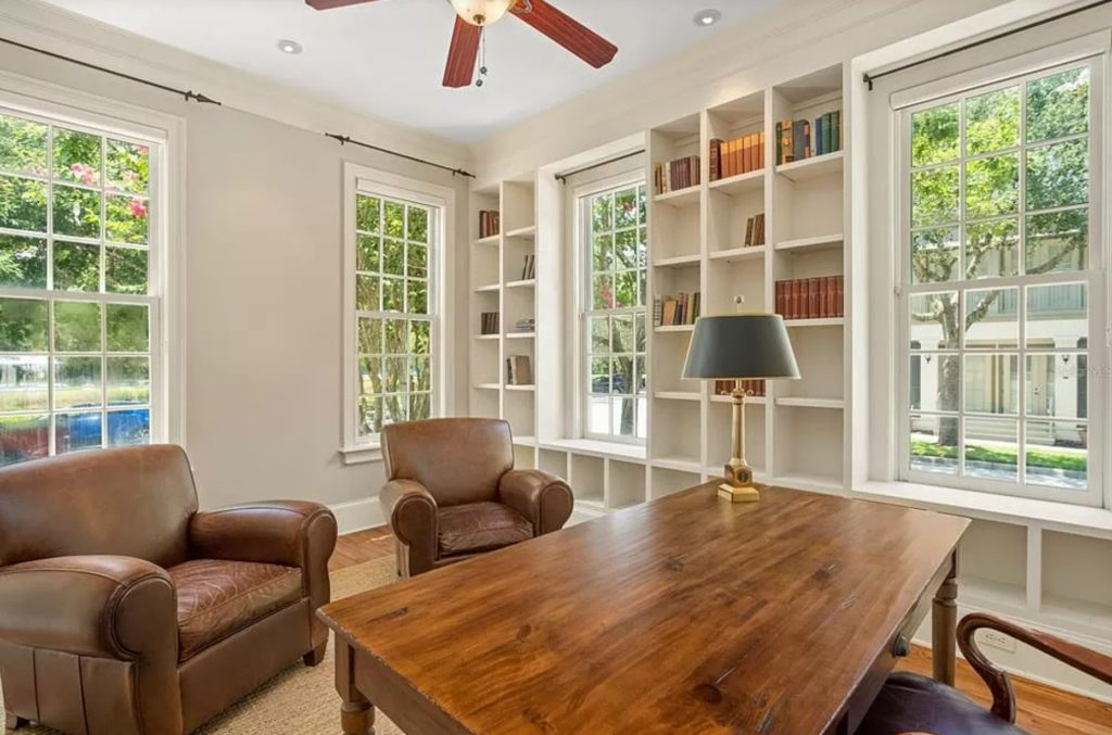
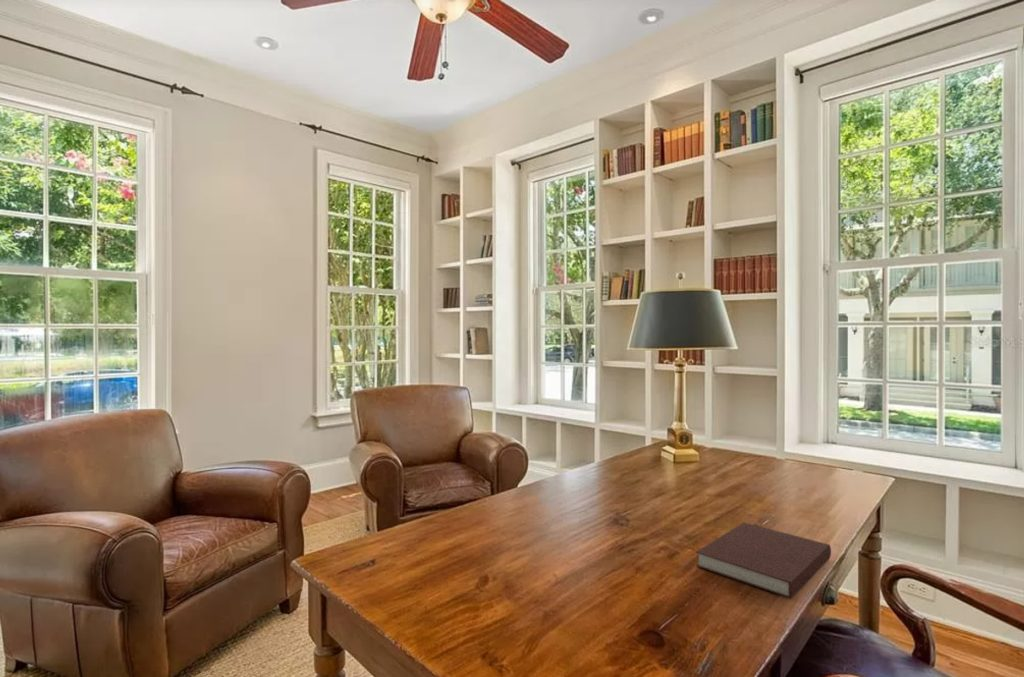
+ notebook (764, 555)
